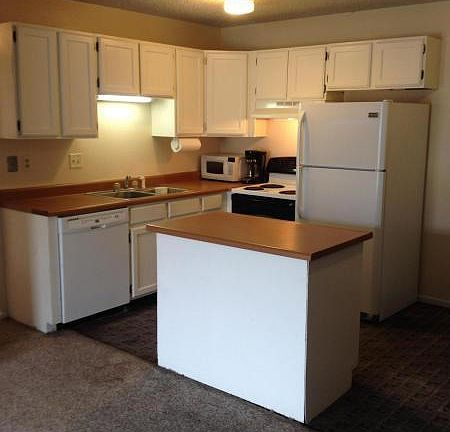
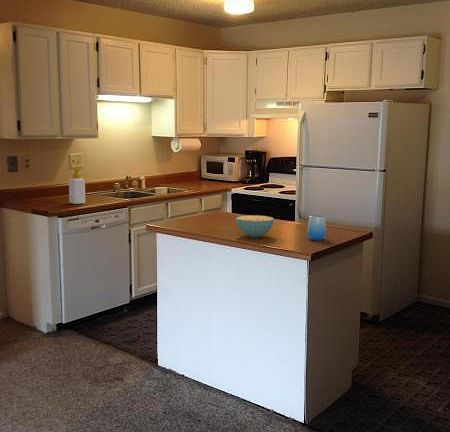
+ cereal bowl (254, 227)
+ cup (316, 227)
+ soap bottle (77, 185)
